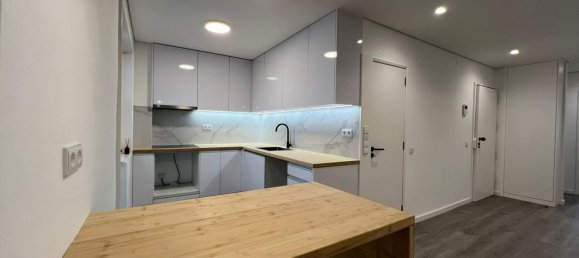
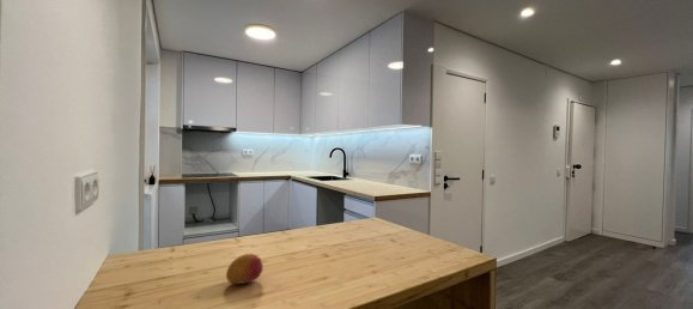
+ fruit (244, 268)
